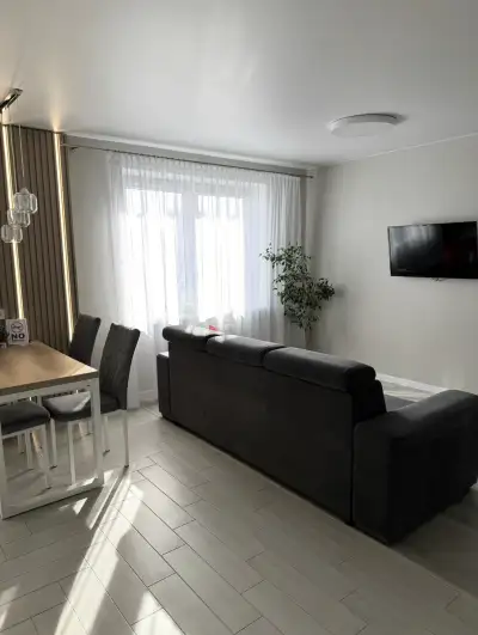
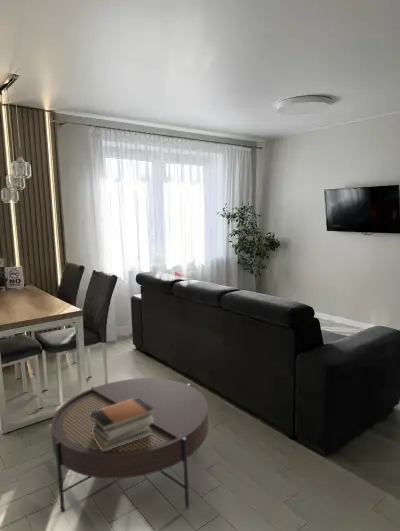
+ coffee table (135, 440)
+ book stack (122, 419)
